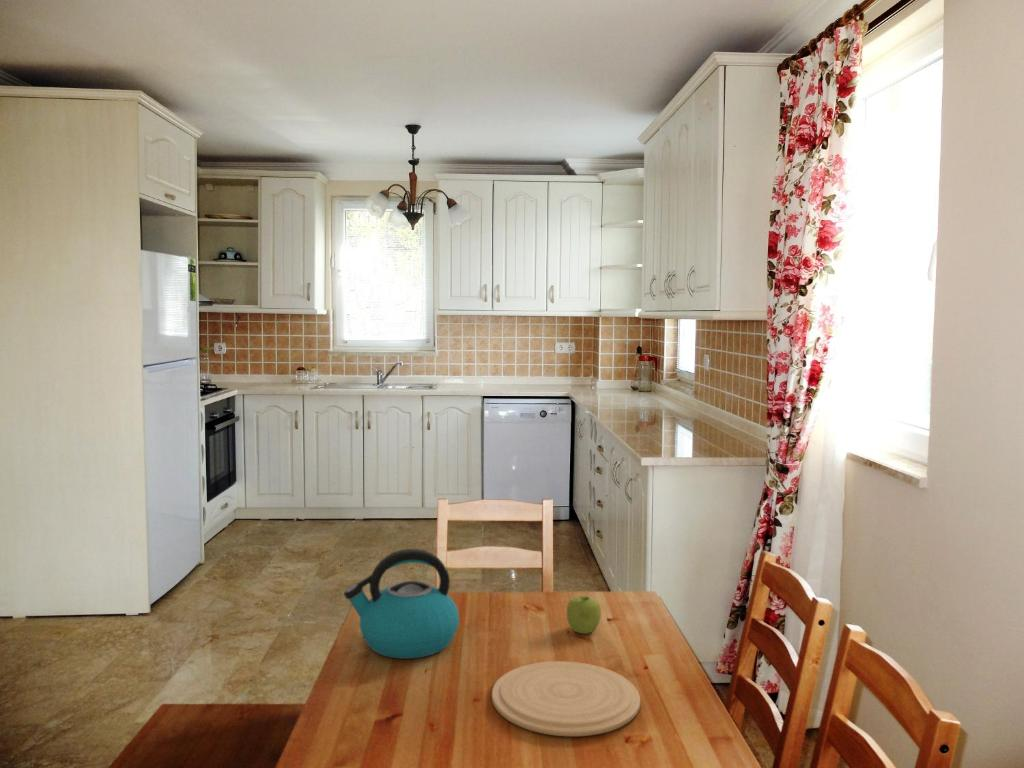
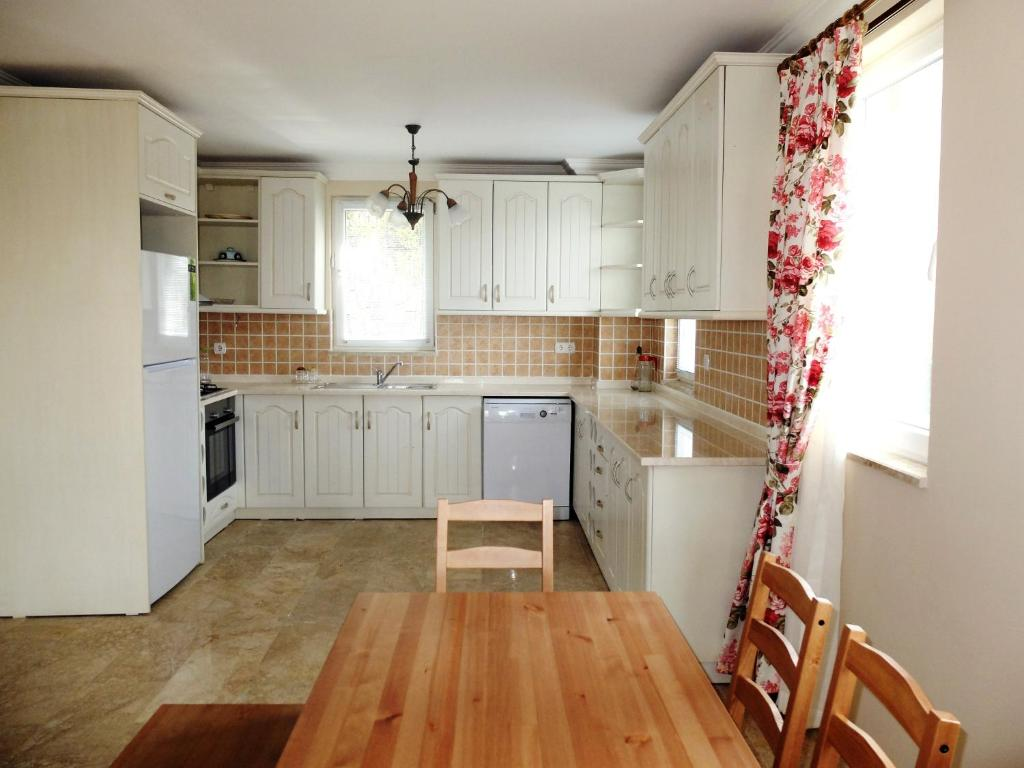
- fruit (583, 612)
- kettle (402, 597)
- plate (565, 693)
